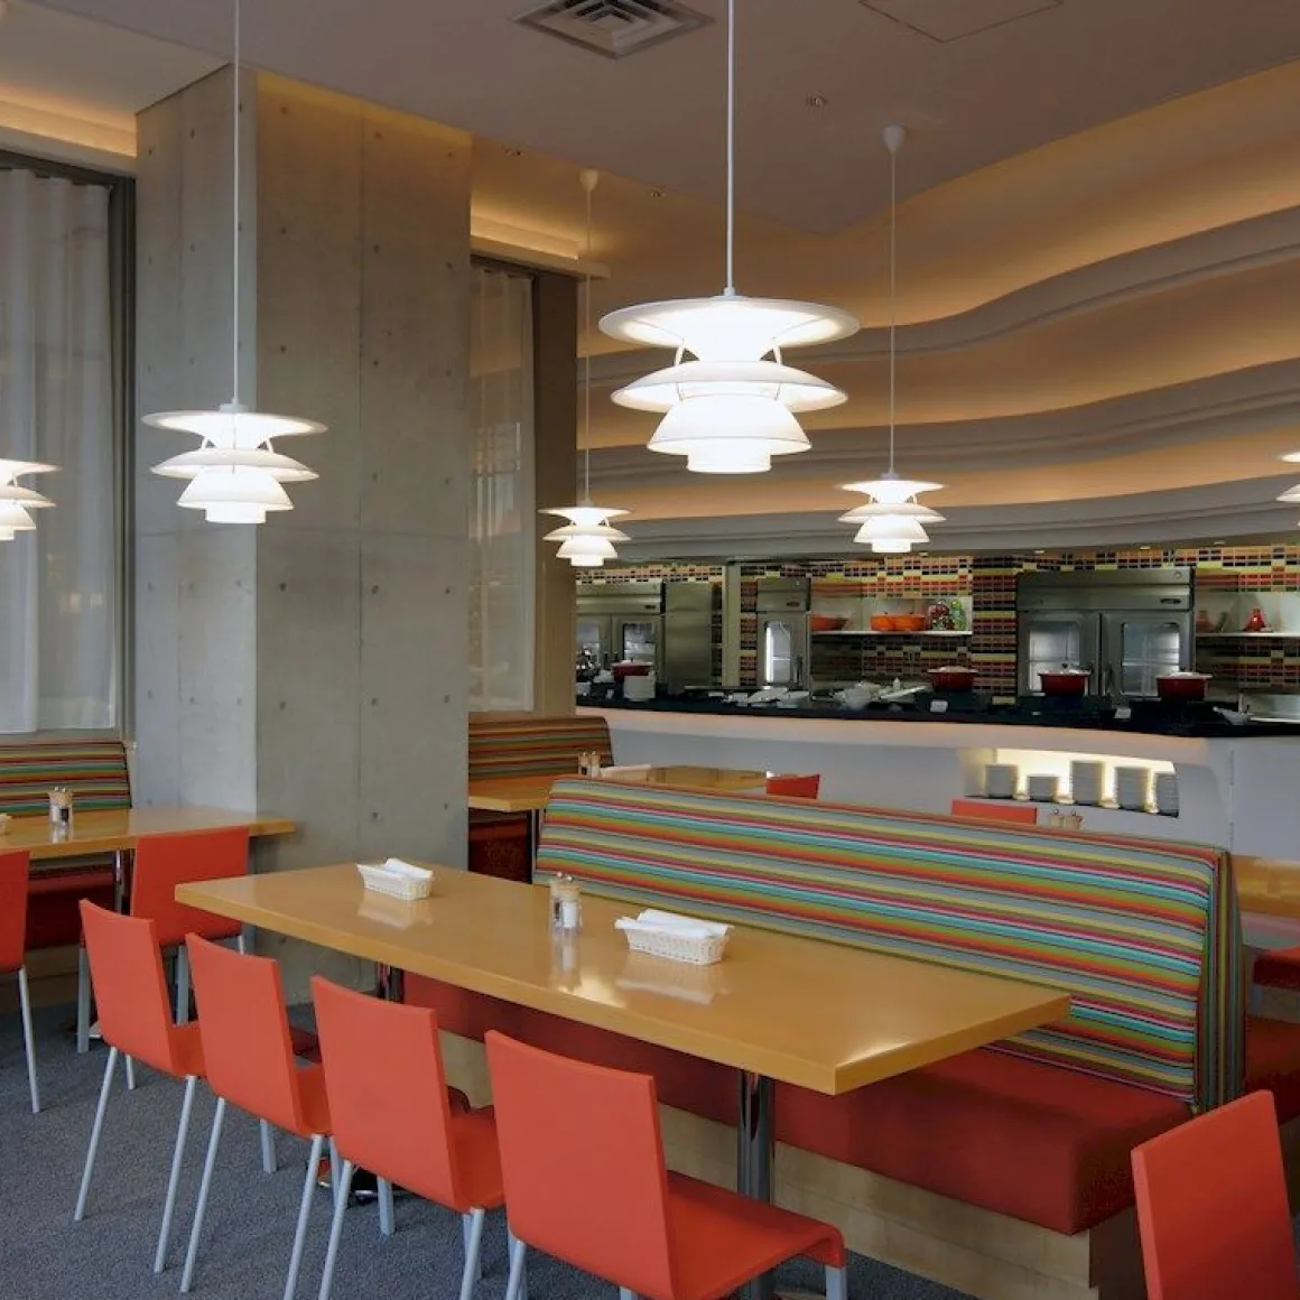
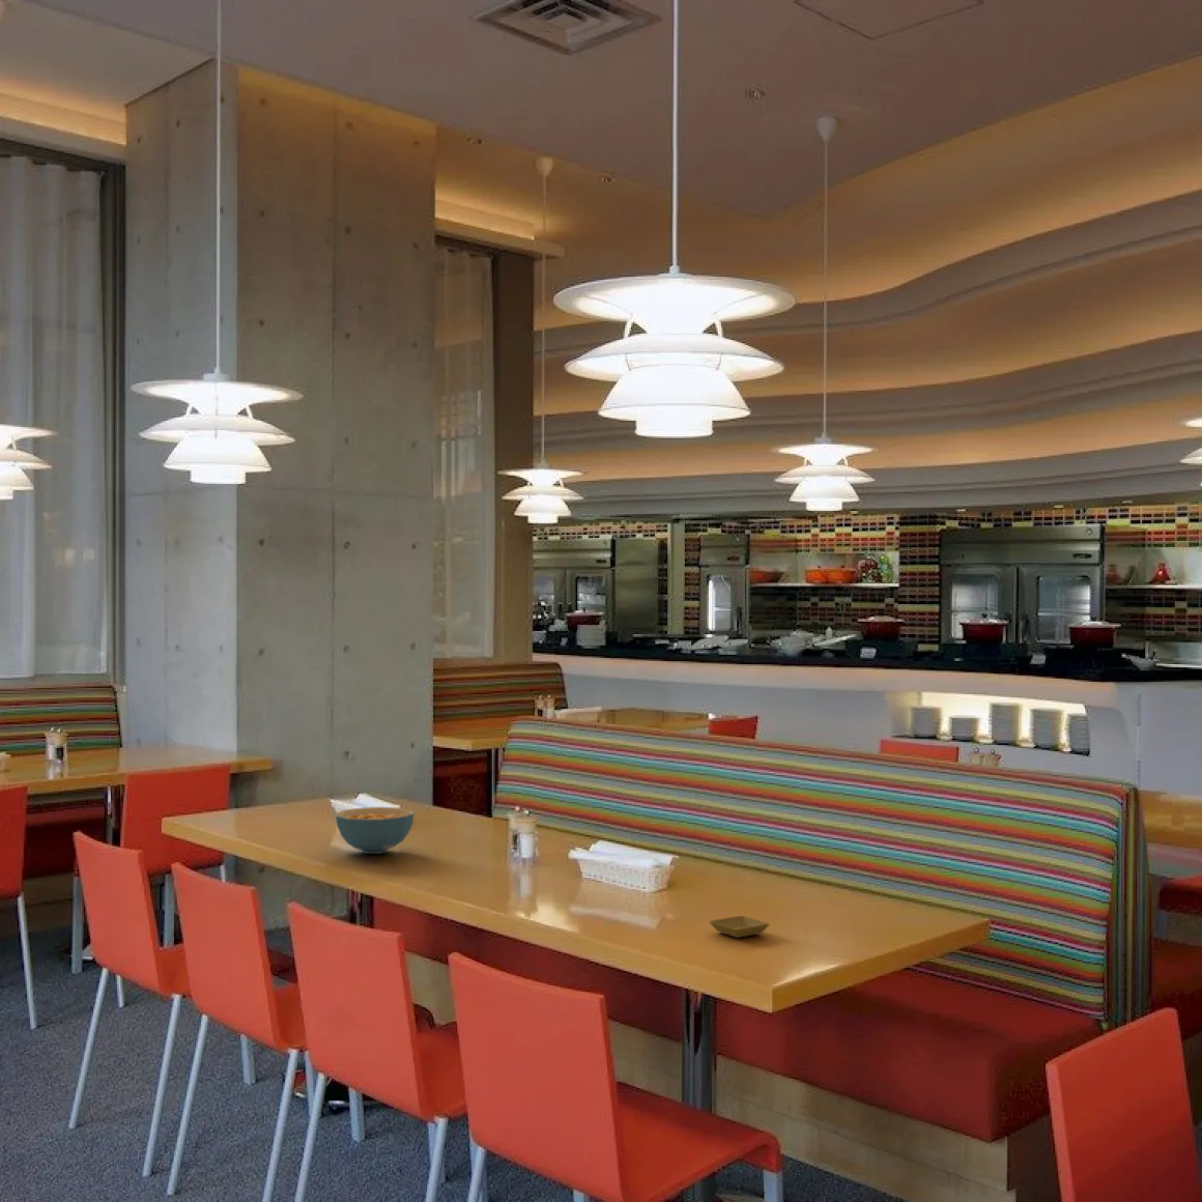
+ cereal bowl (374, 832)
+ saucer (739, 927)
